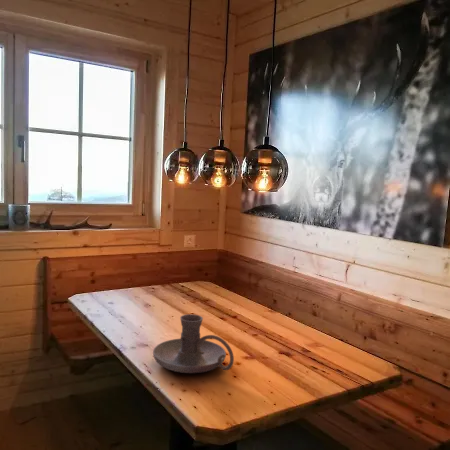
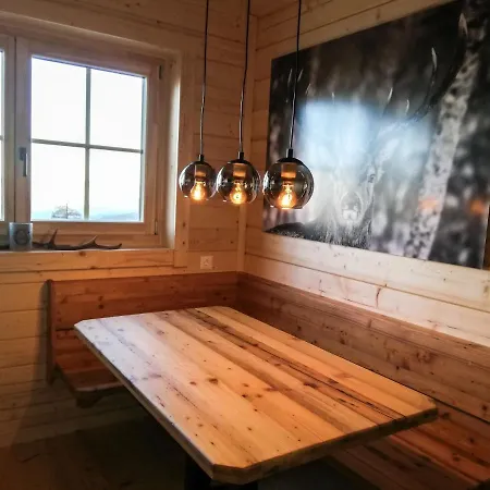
- candle holder (196, 343)
